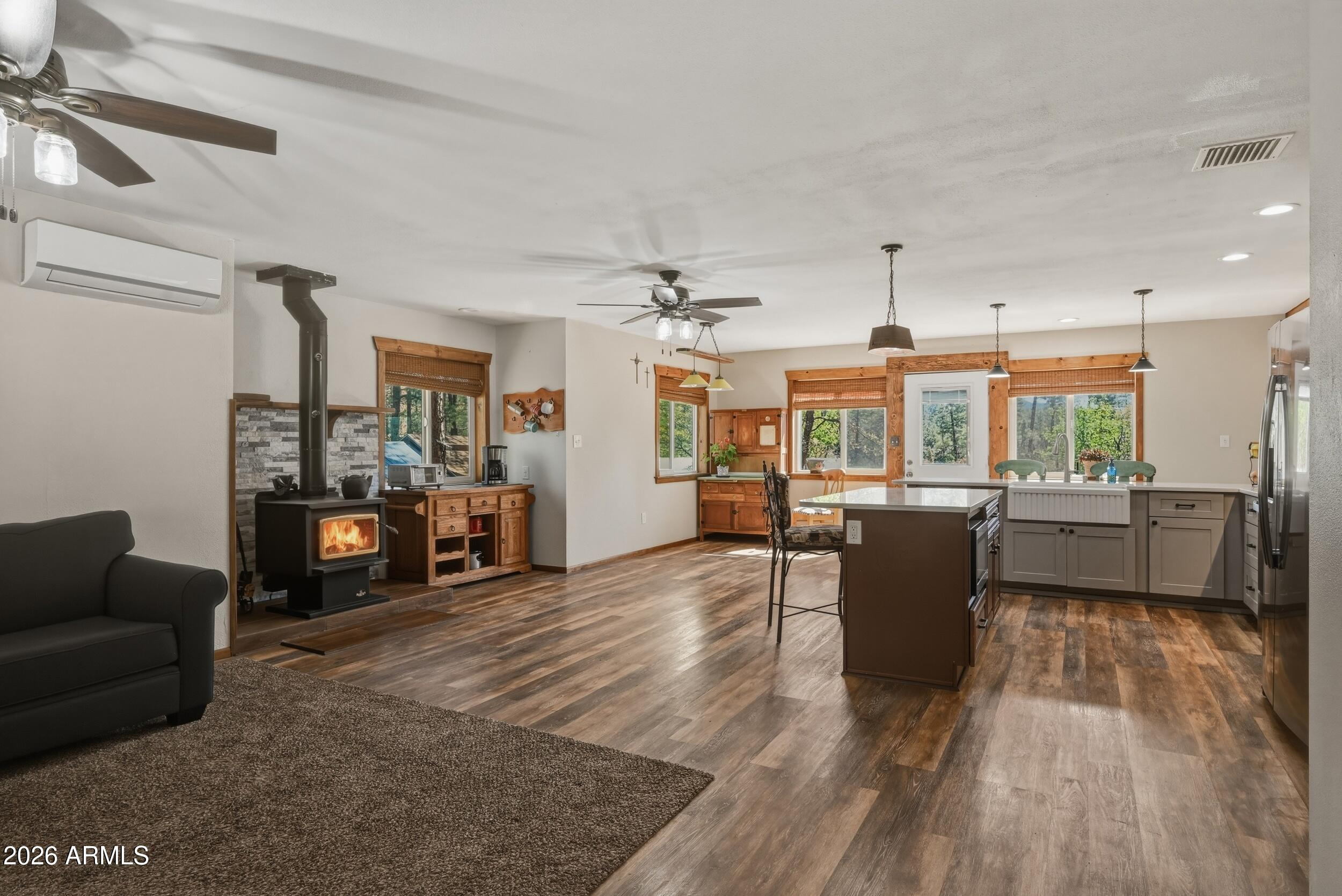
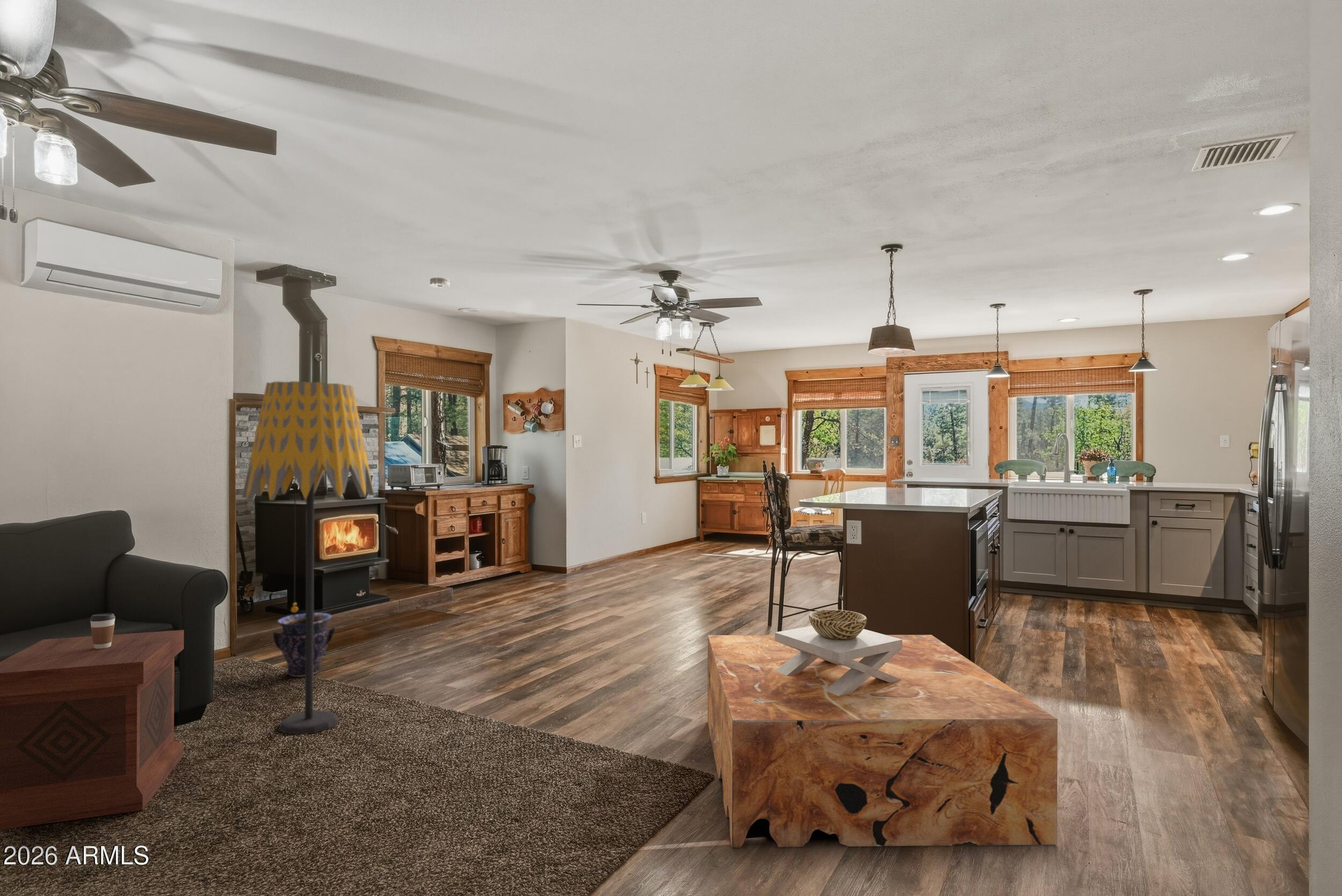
+ side table (90, 720)
+ coffee table (850, 720)
+ vase (304, 645)
+ smoke detector (440, 282)
+ floor lamp (310, 555)
+ decorative bowl (837, 645)
+ coffee cup (103, 630)
